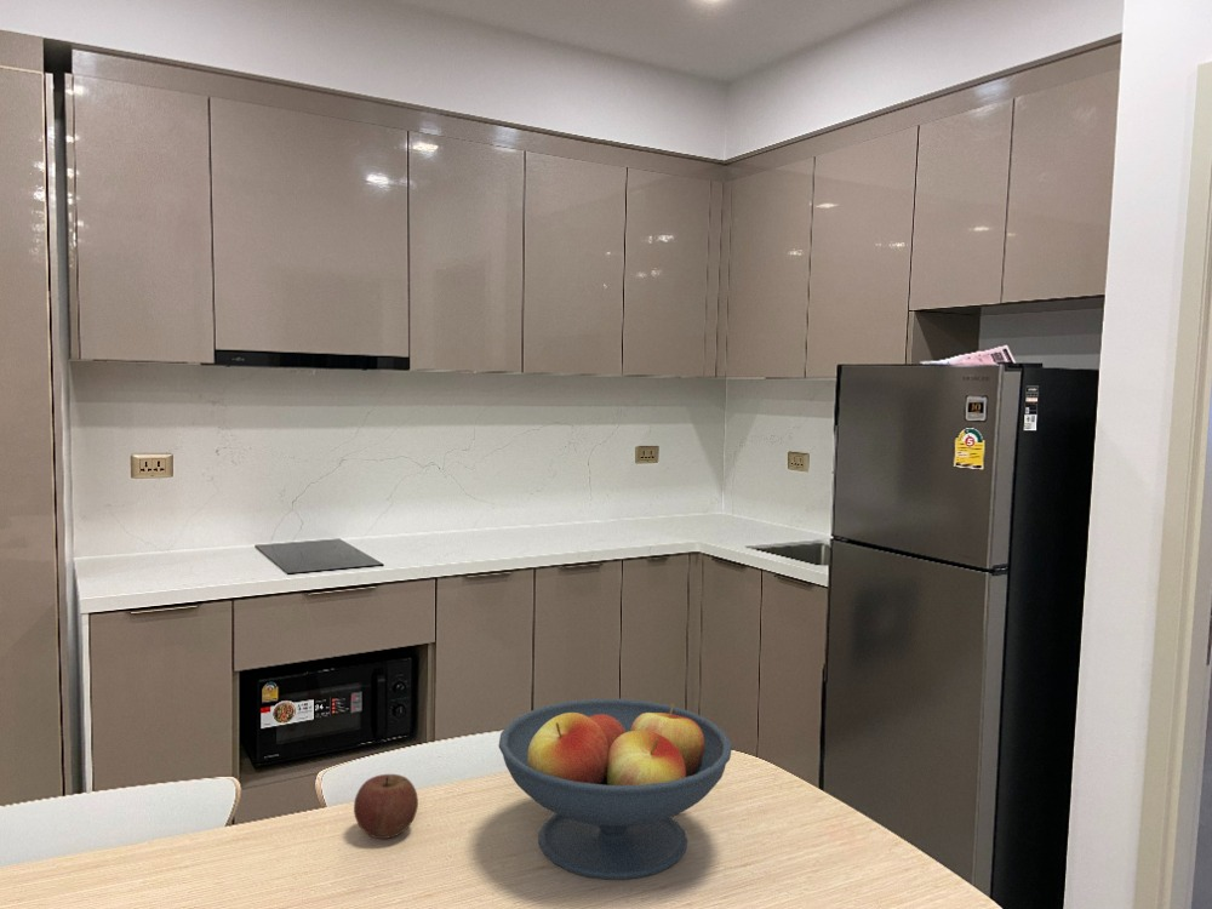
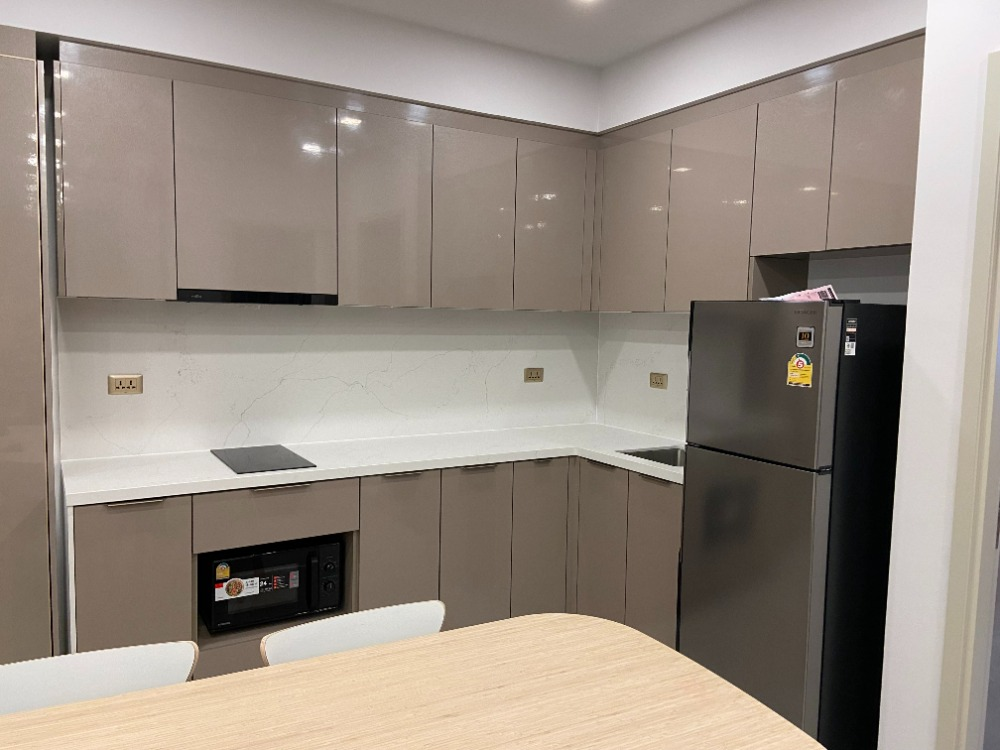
- fruit bowl (613, 771)
- apple (385, 802)
